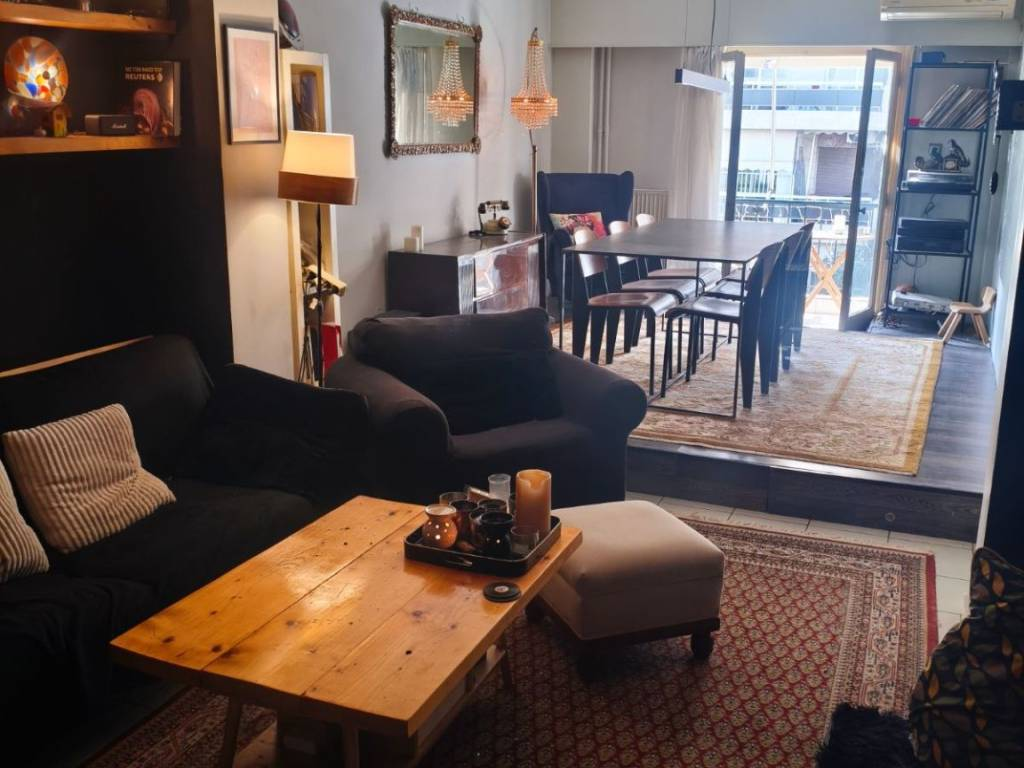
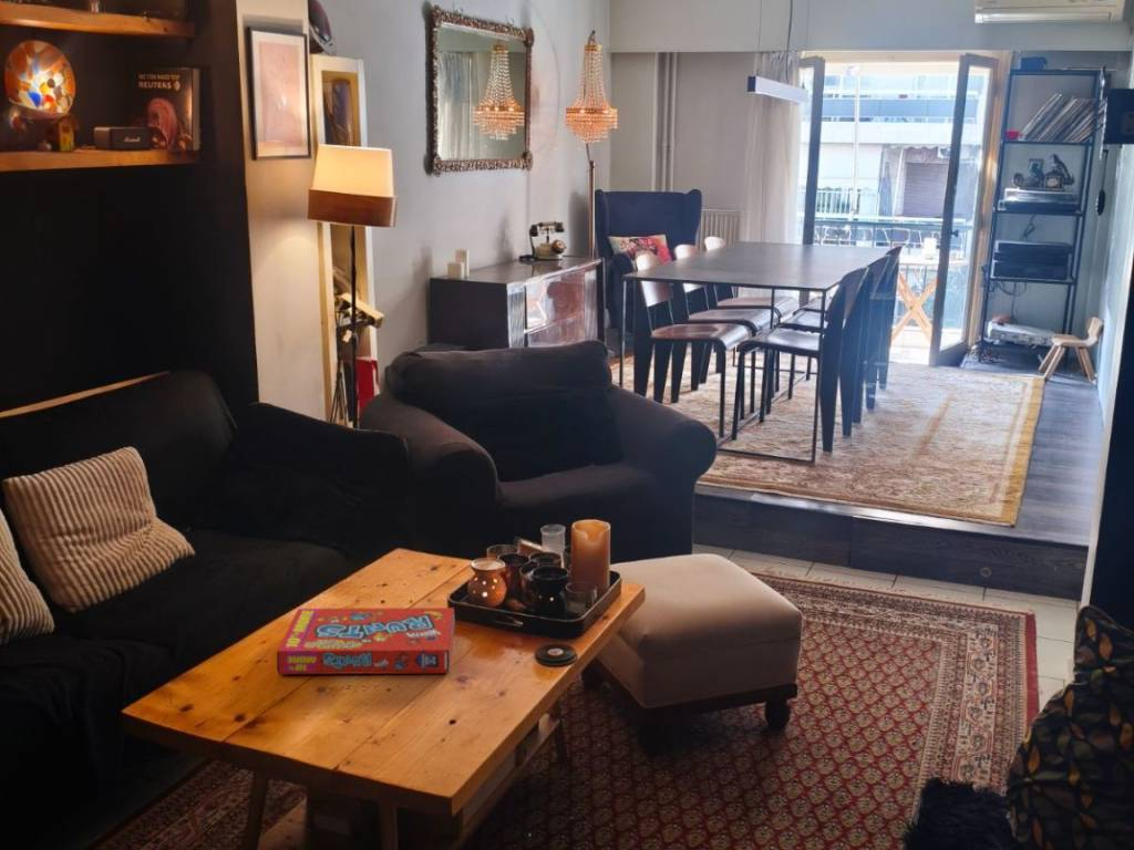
+ snack box (370, 639)
